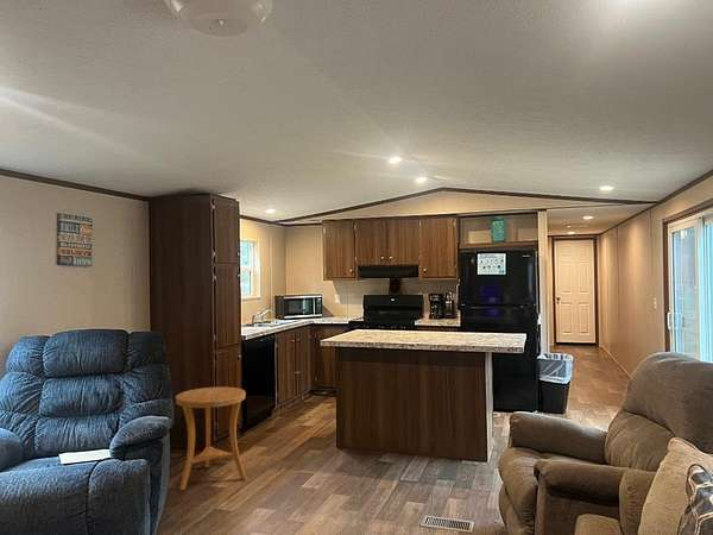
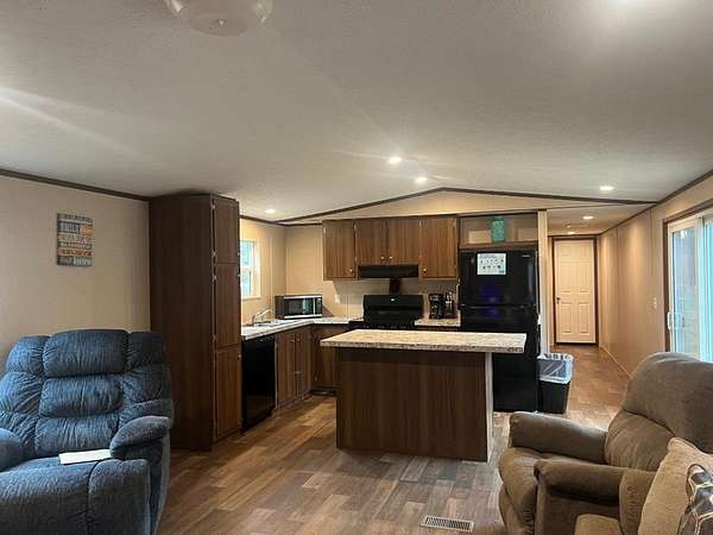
- side table (209, 435)
